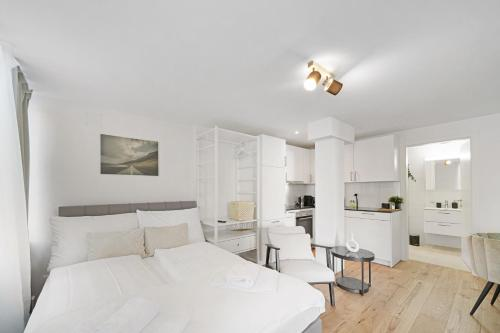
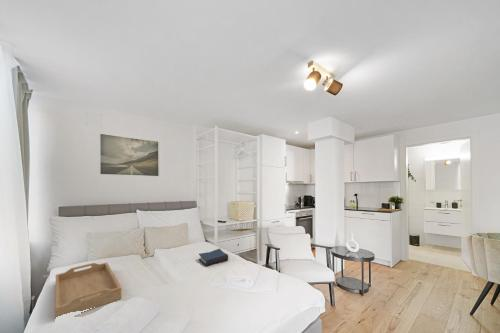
+ hardback book (213, 256)
+ serving tray (86, 284)
